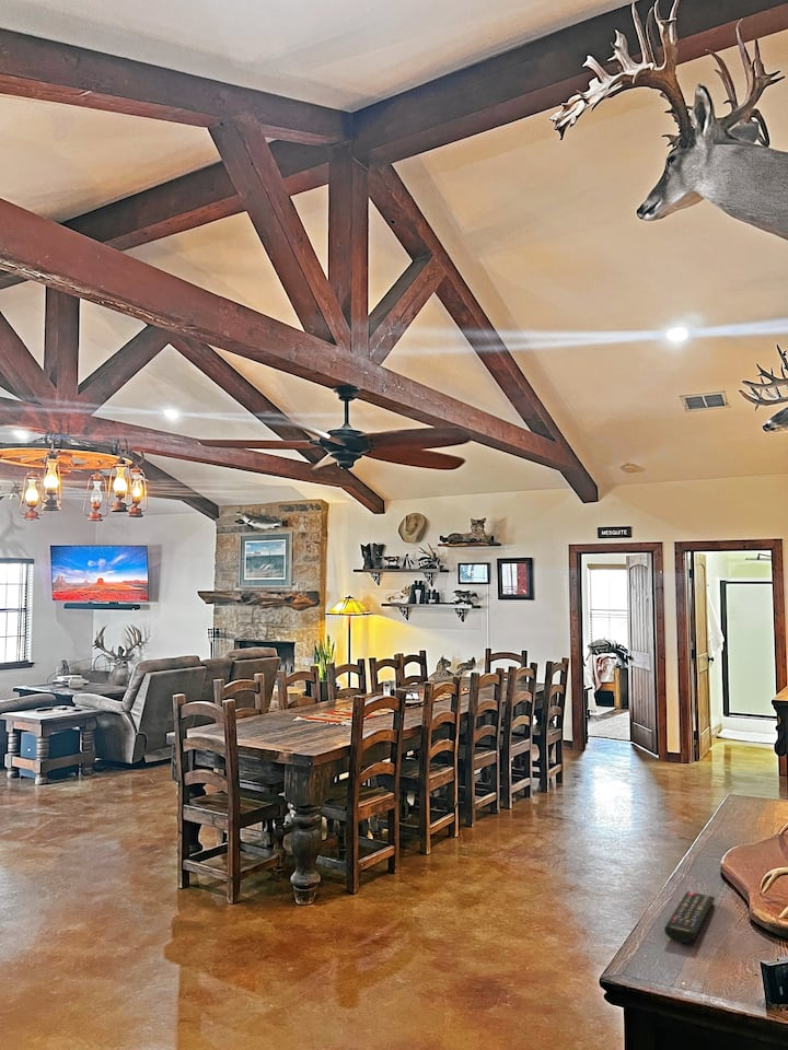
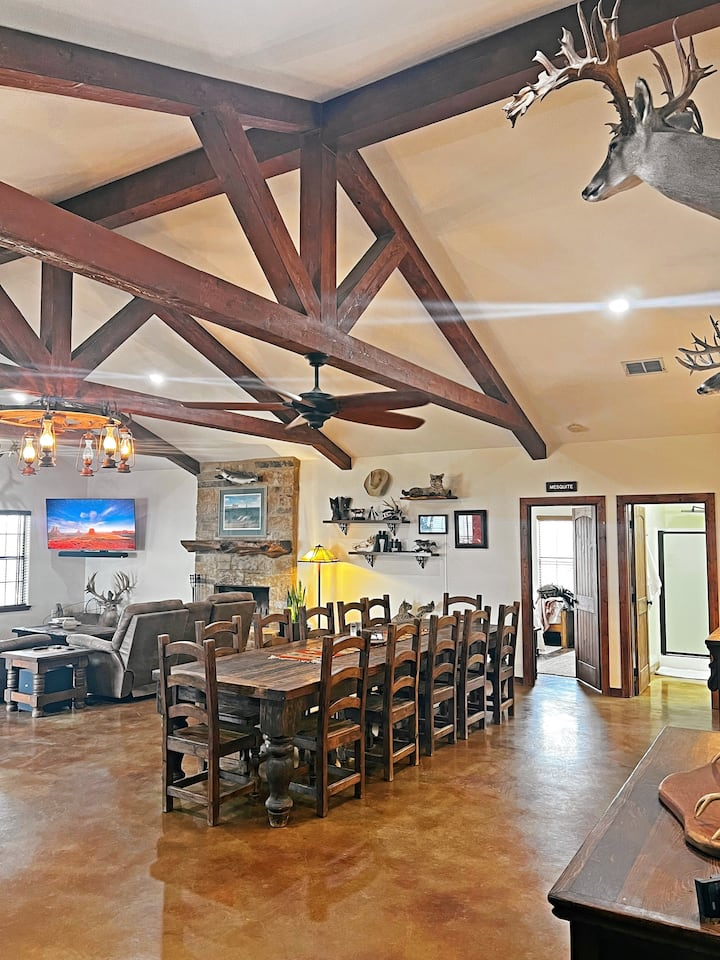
- remote control (691, 914)
